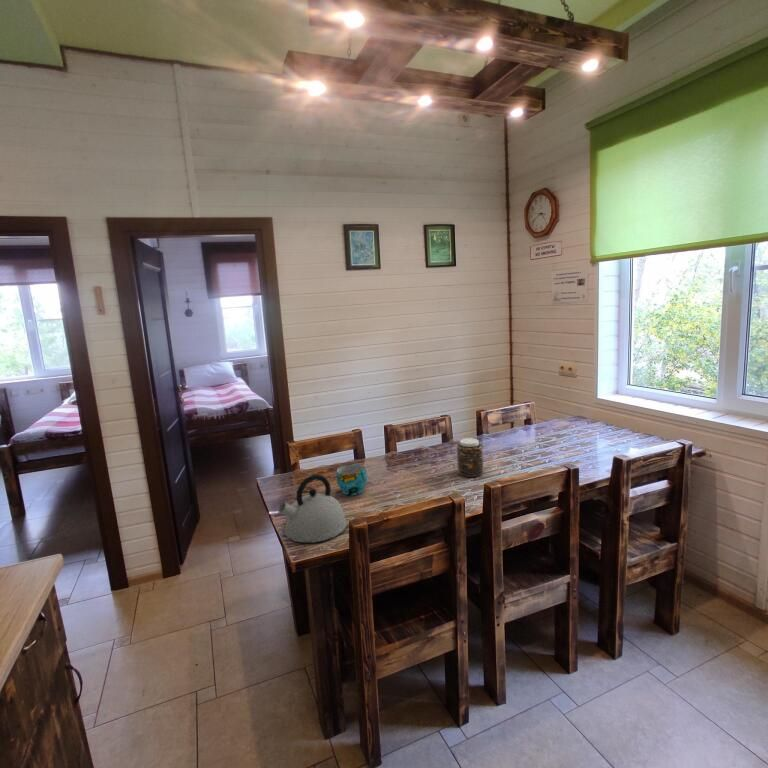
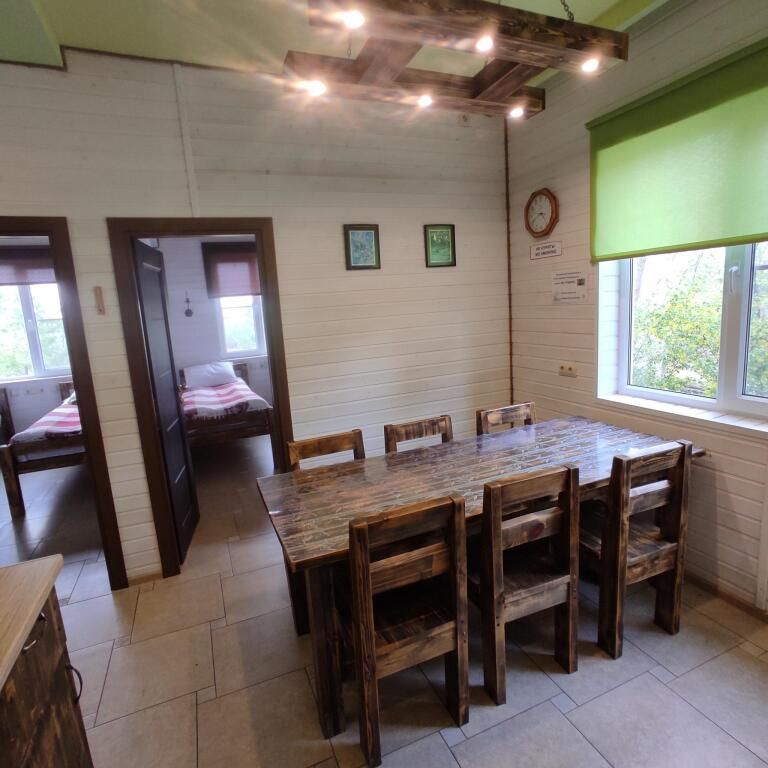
- jar (469, 456)
- kettle (310, 502)
- cup (352, 479)
